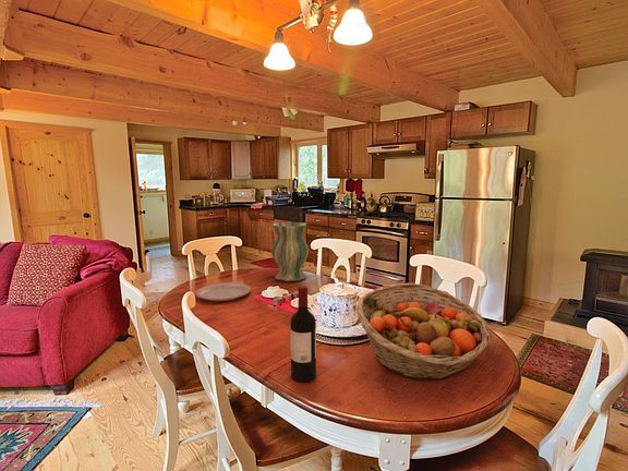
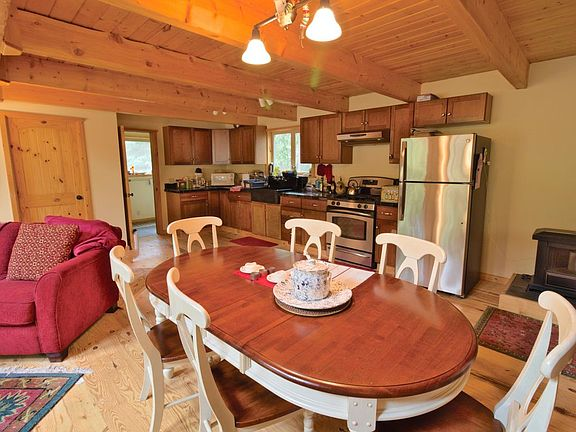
- vase (290, 251)
- plate (224, 292)
- fruit basket (421, 326)
- wine bottle (303, 333)
